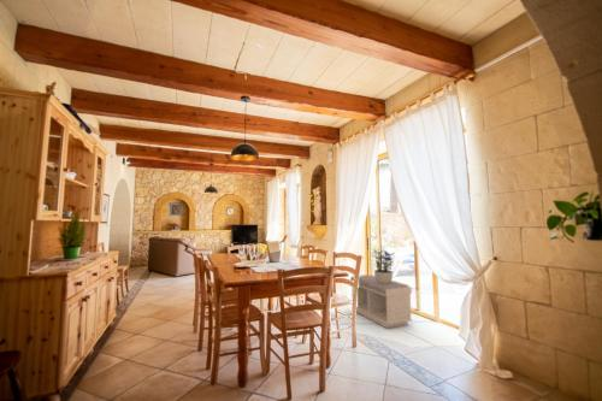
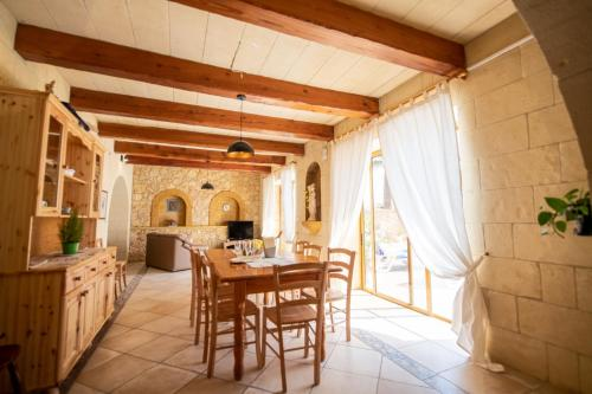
- bench (378, 297)
- potted plant (383, 265)
